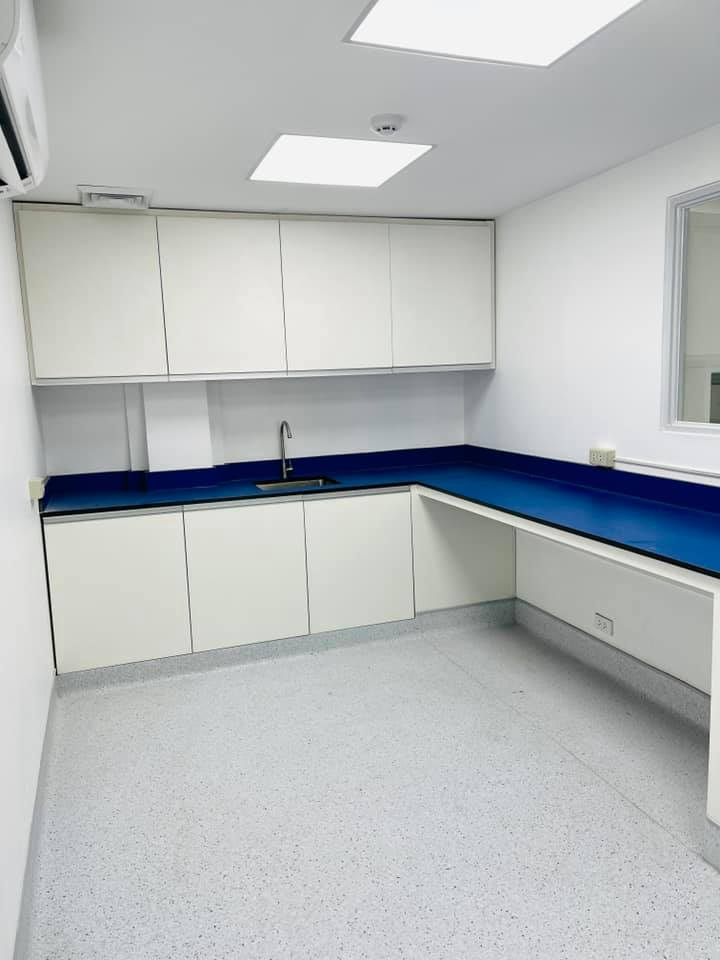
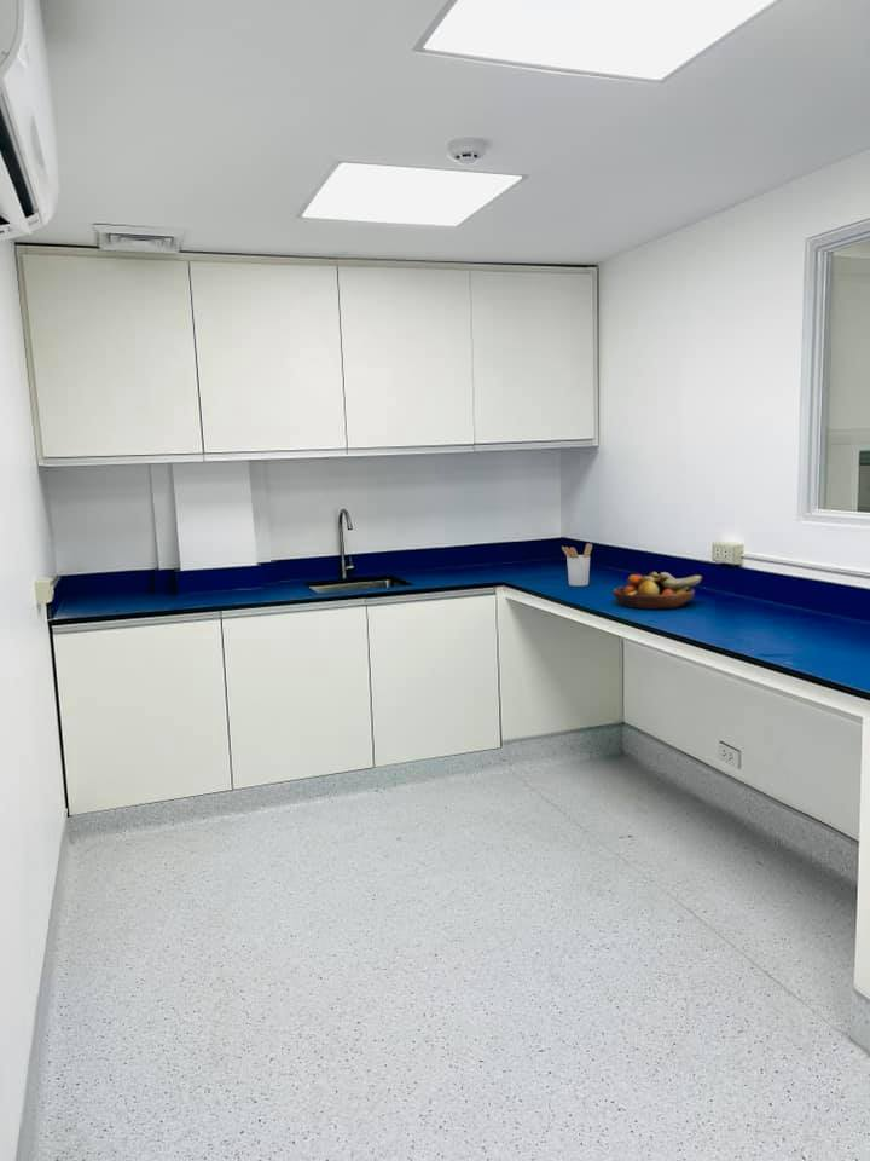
+ utensil holder (575, 564)
+ fruit bowl (654, 587)
